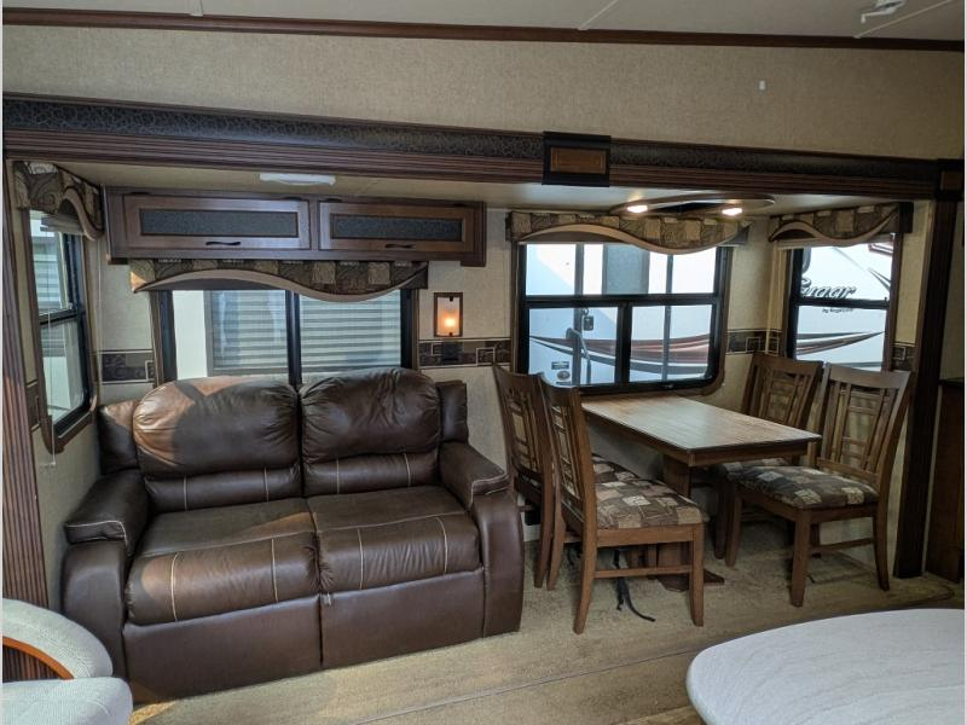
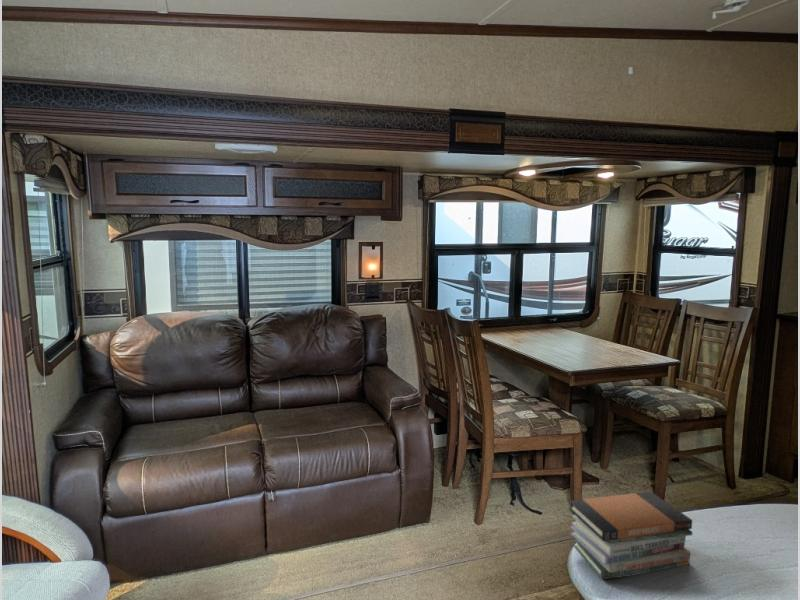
+ book stack (627, 534)
